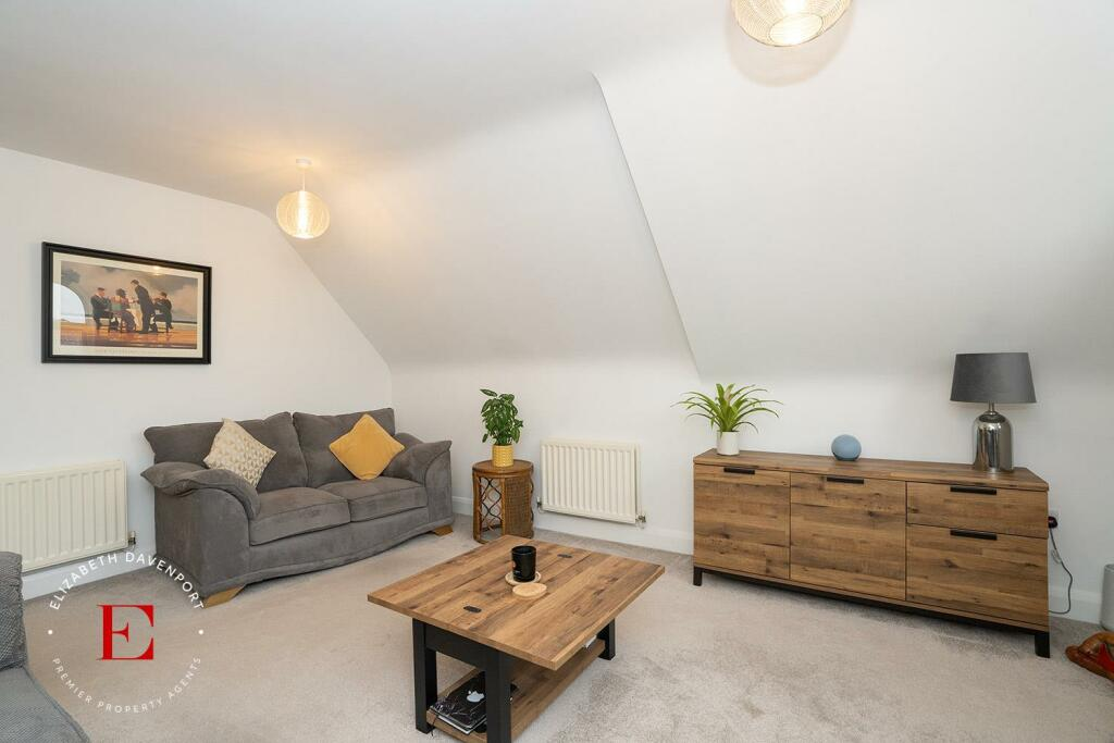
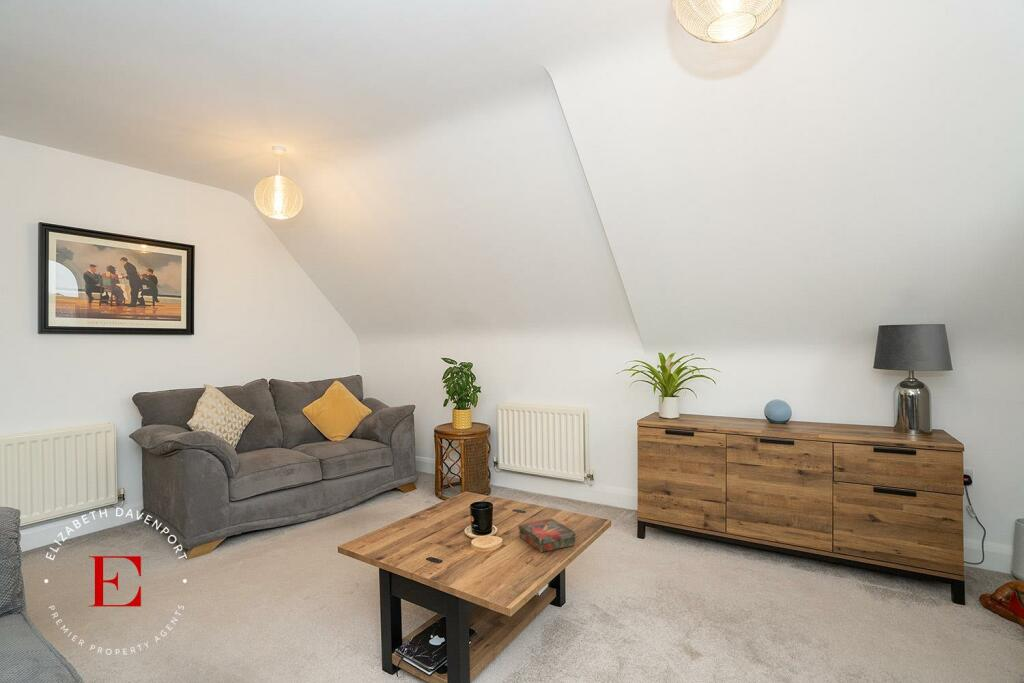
+ book (546, 534)
